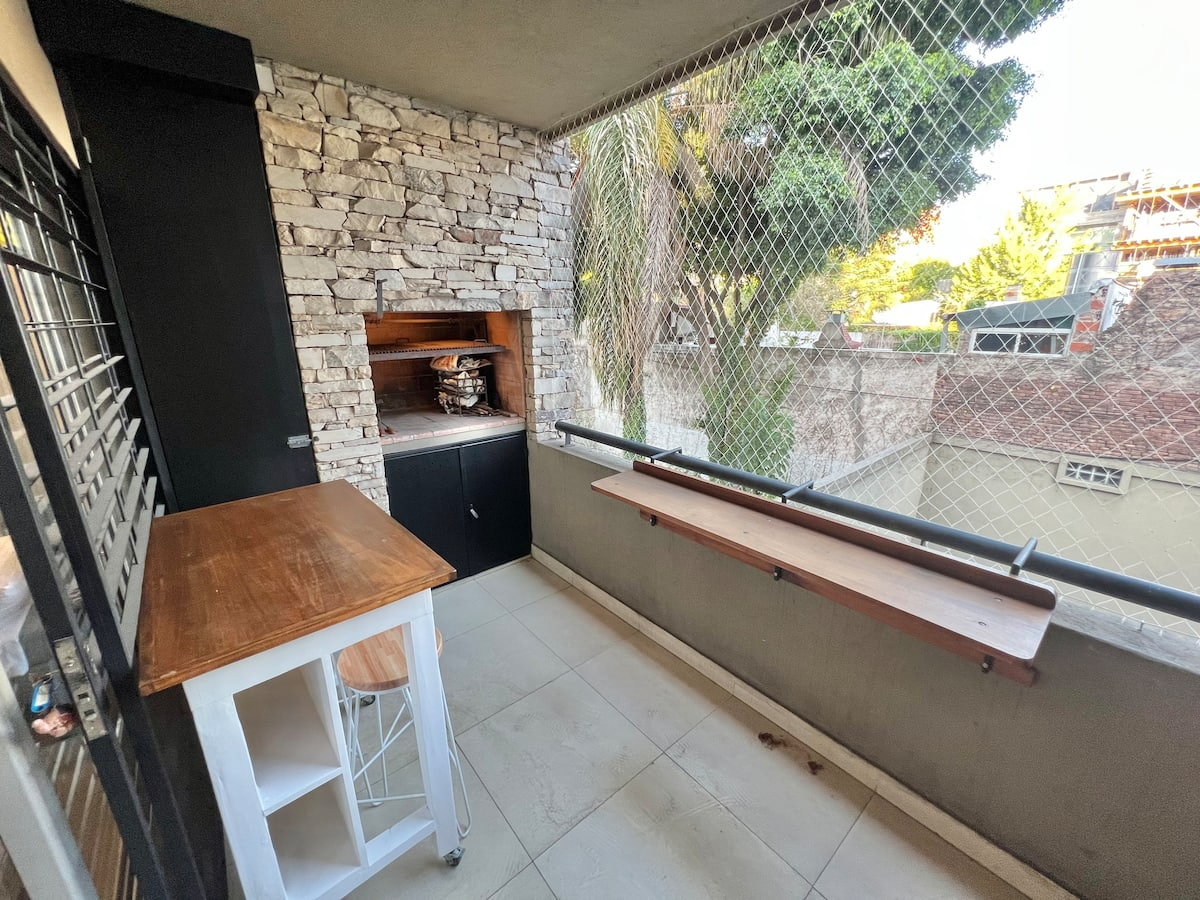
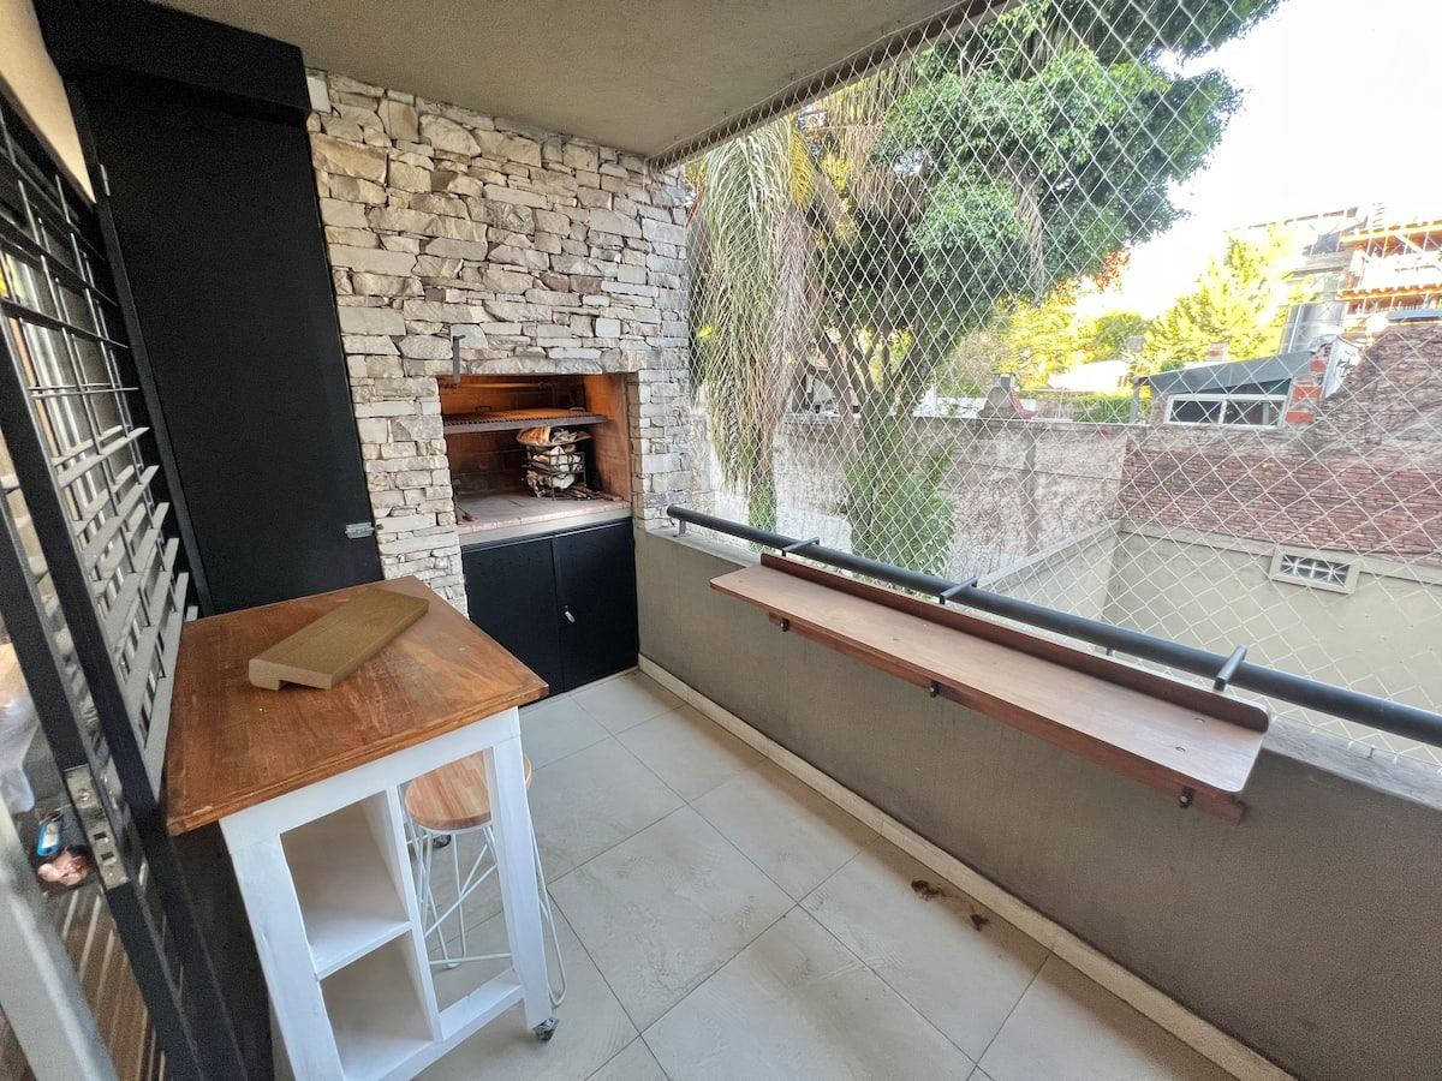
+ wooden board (352, 631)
